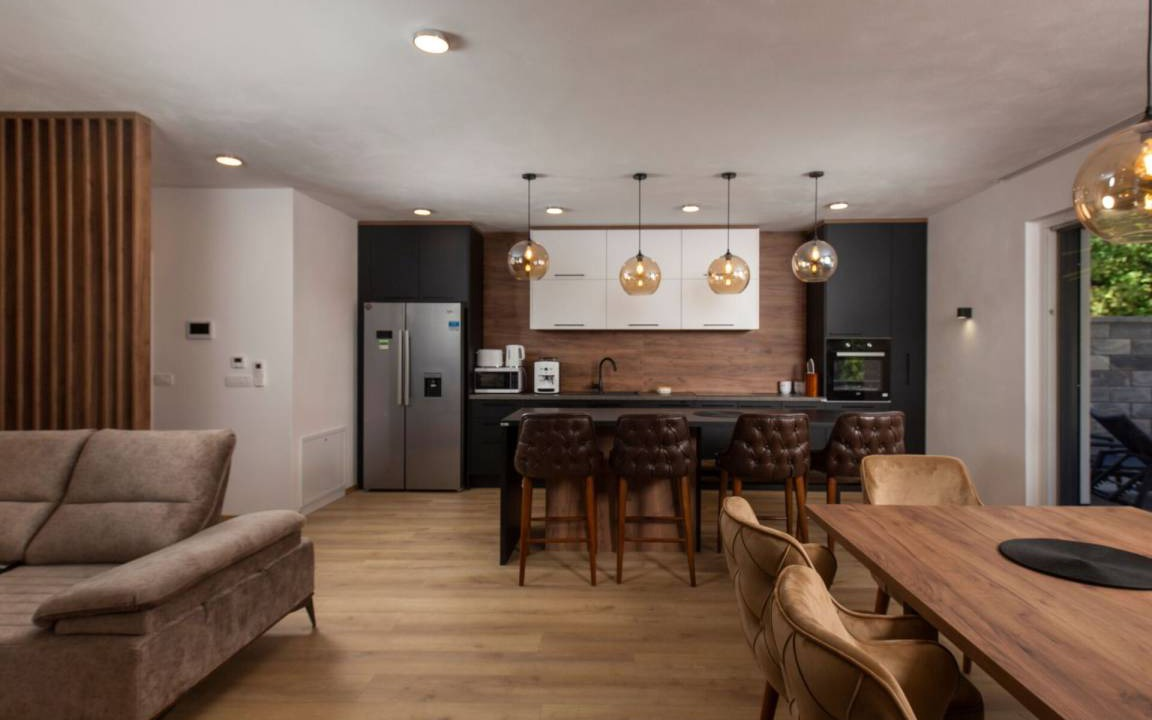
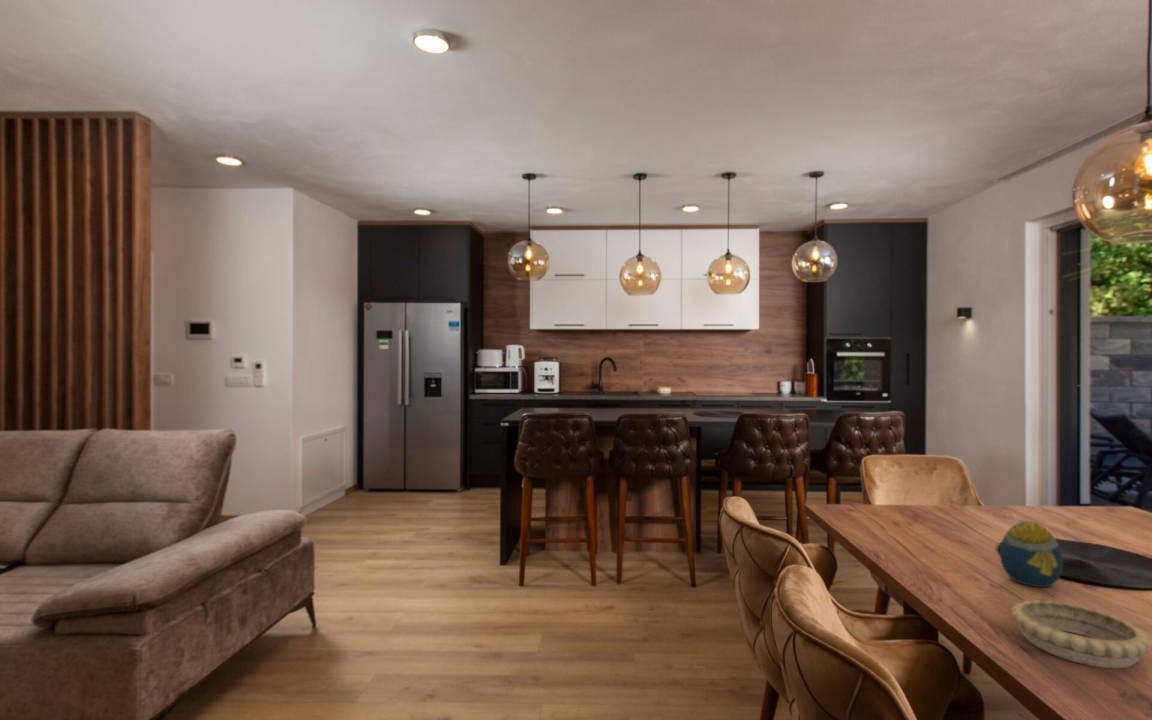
+ decorative egg (1030, 550)
+ decorative bowl (1076, 632)
